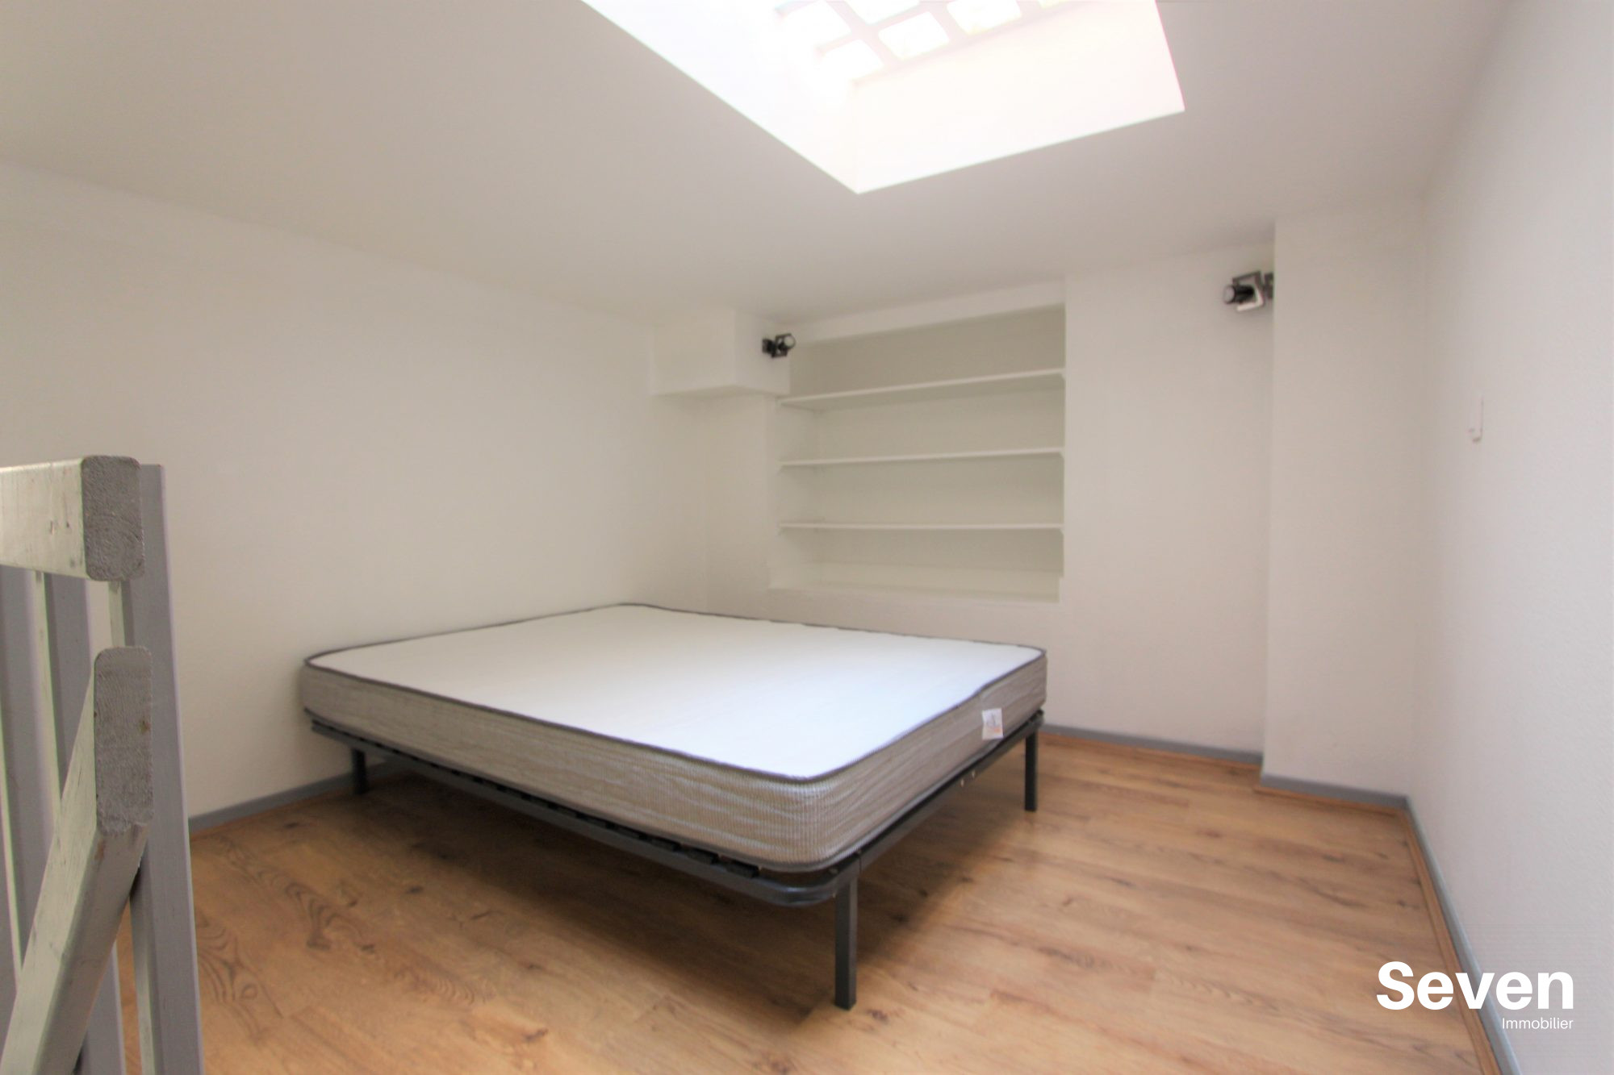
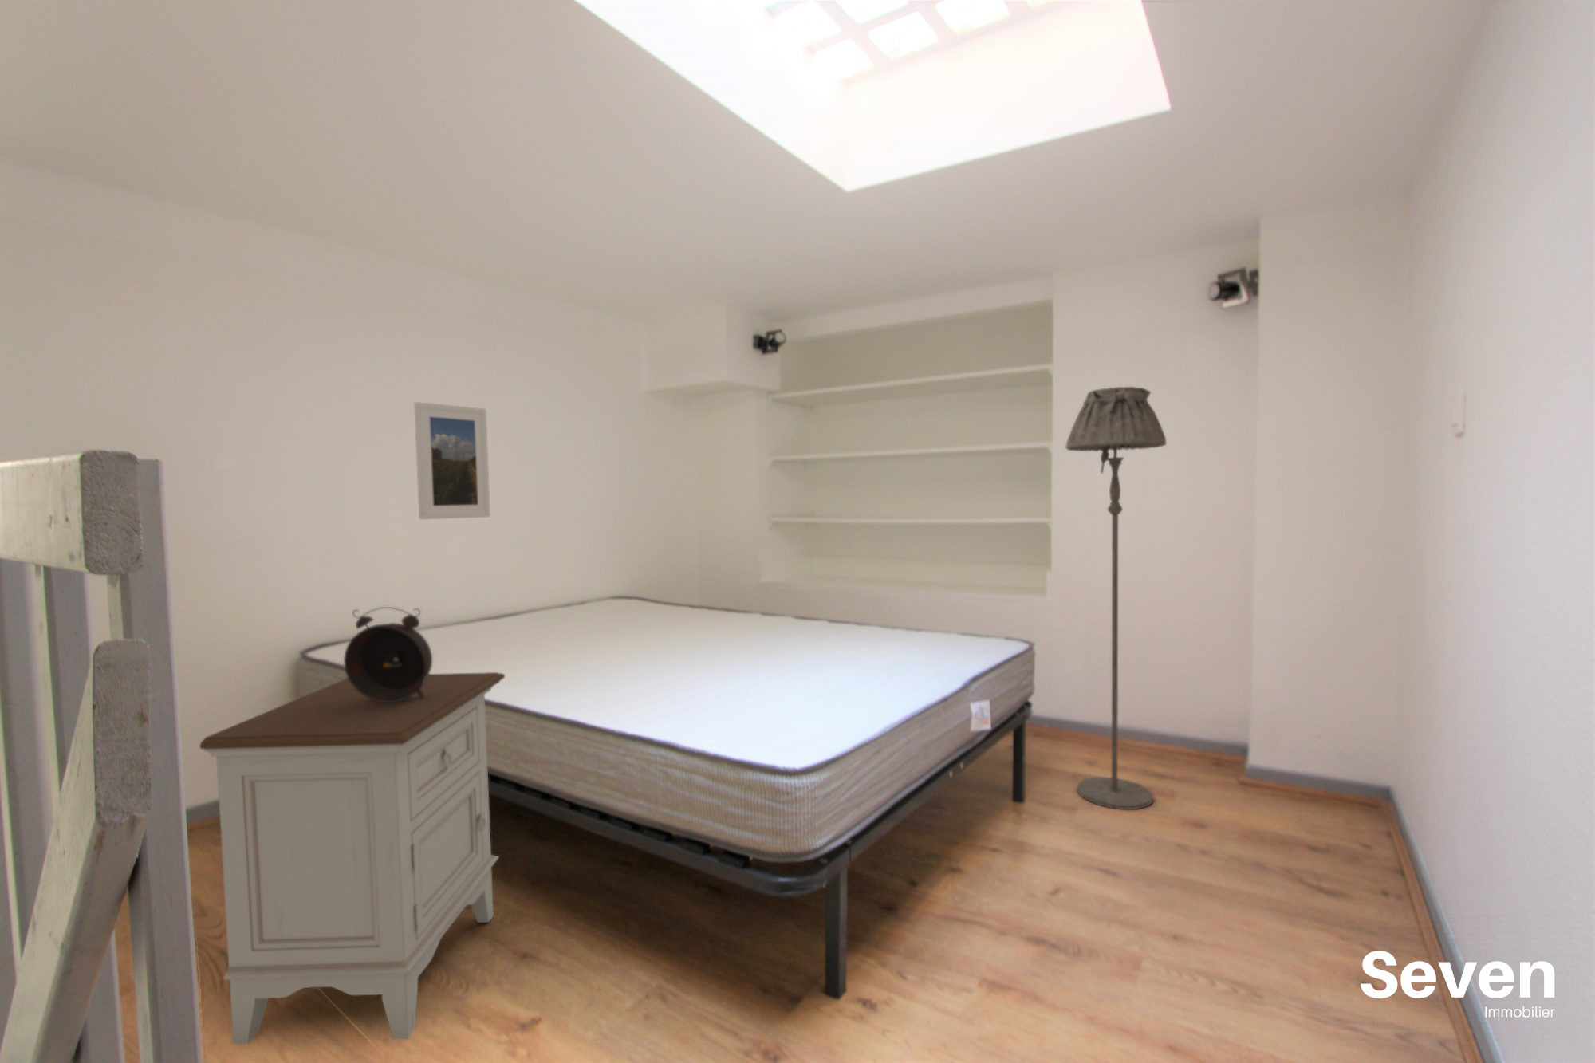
+ floor lamp (1114, 594)
+ nightstand (382, 838)
+ alarm clock (391, 653)
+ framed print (454, 462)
